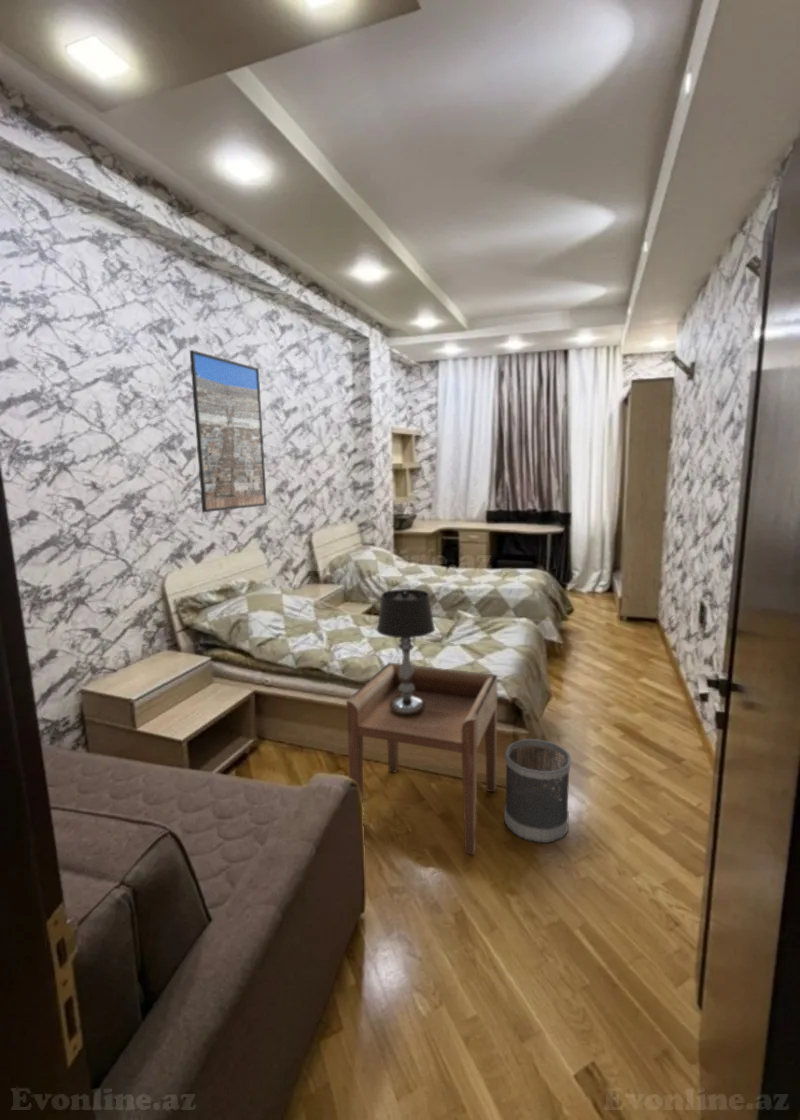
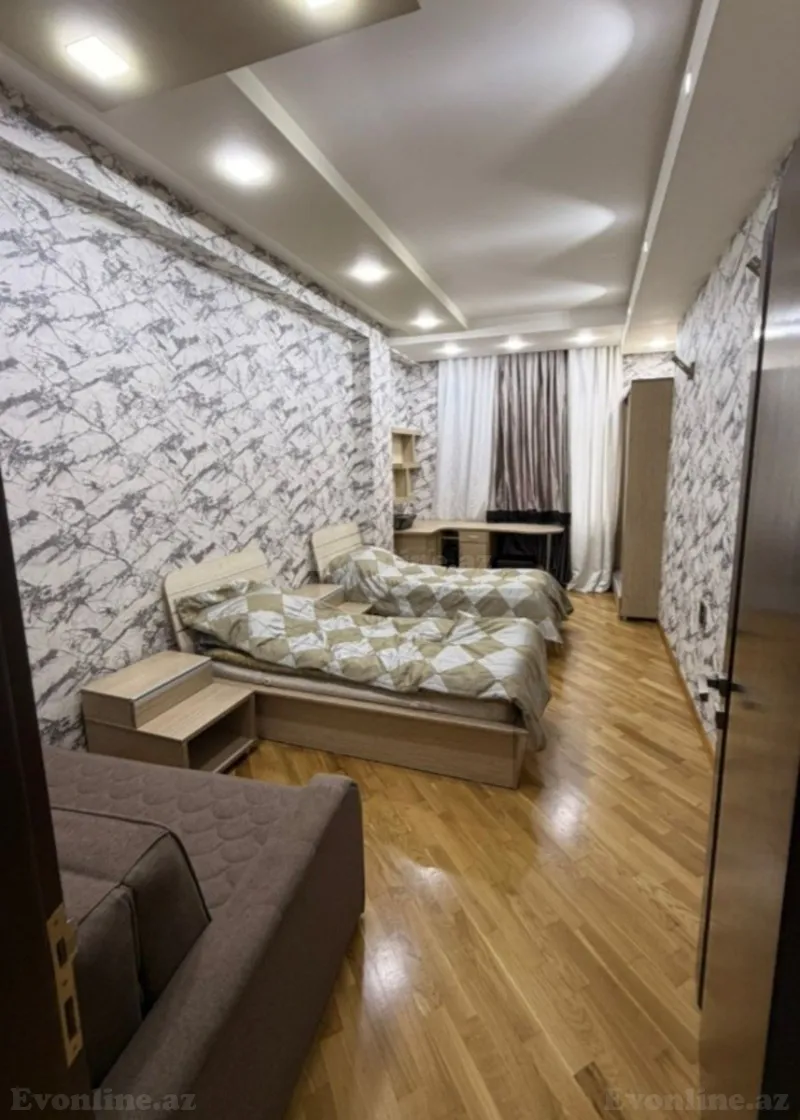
- wastebasket (537, 788)
- table lamp (406, 652)
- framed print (232, 435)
- side table (426, 746)
